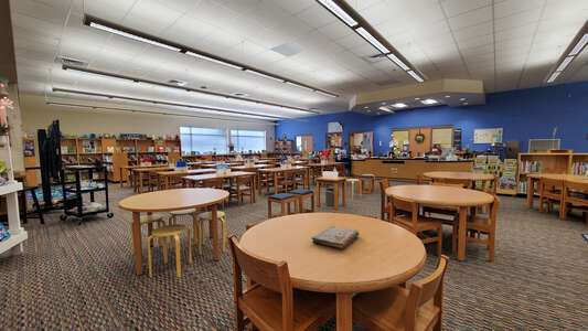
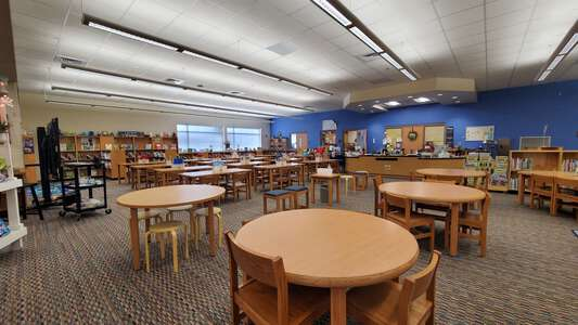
- book (335, 236)
